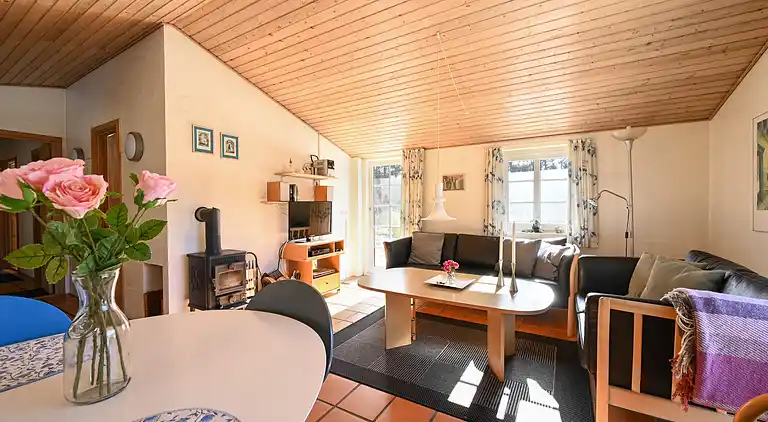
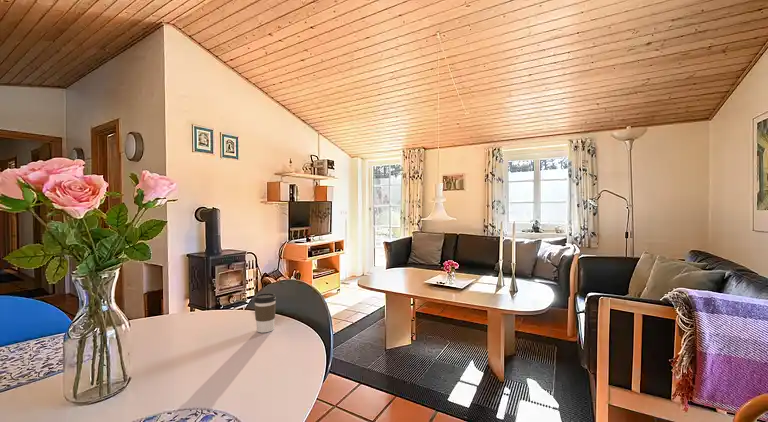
+ coffee cup (265, 312)
